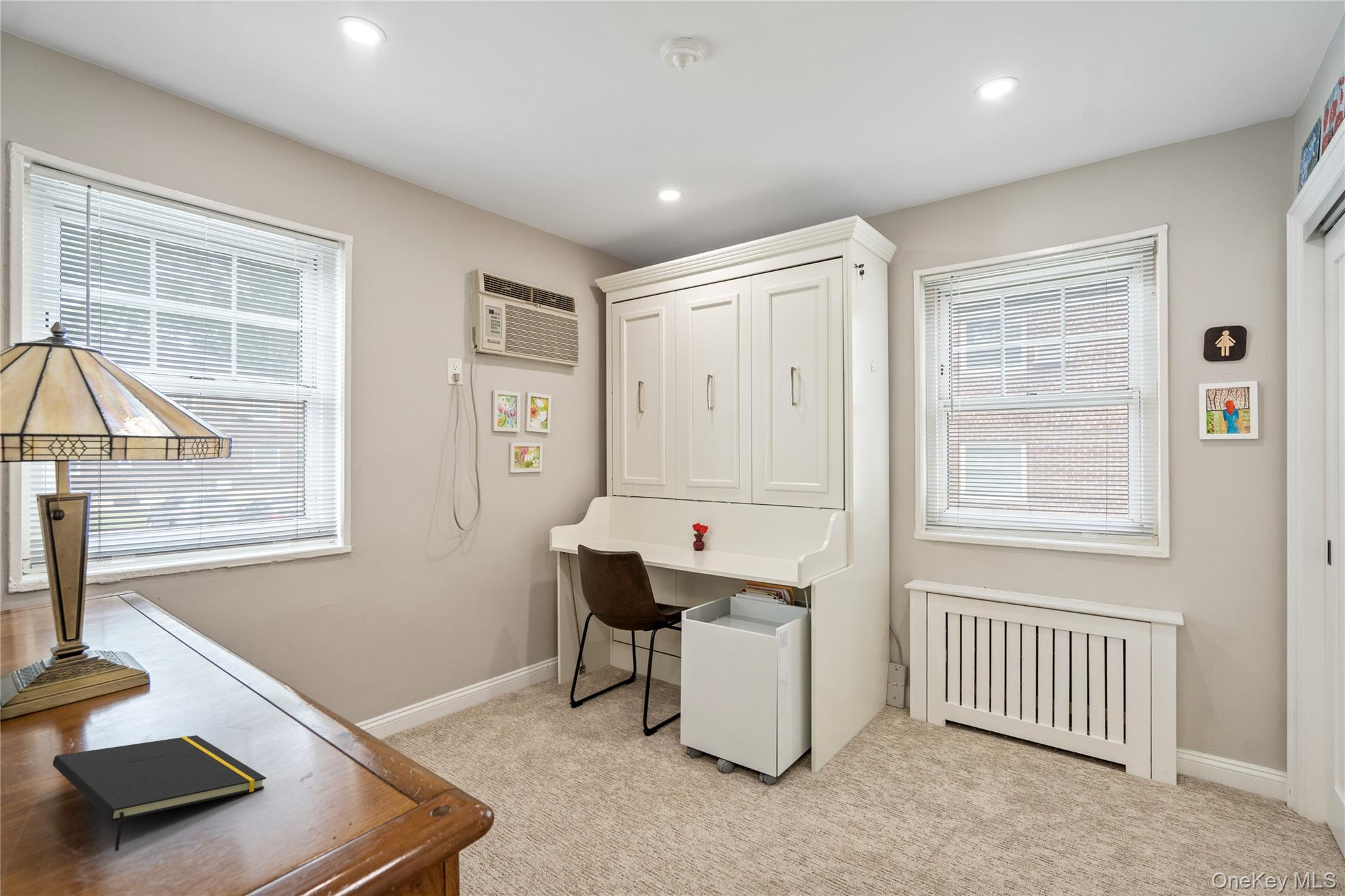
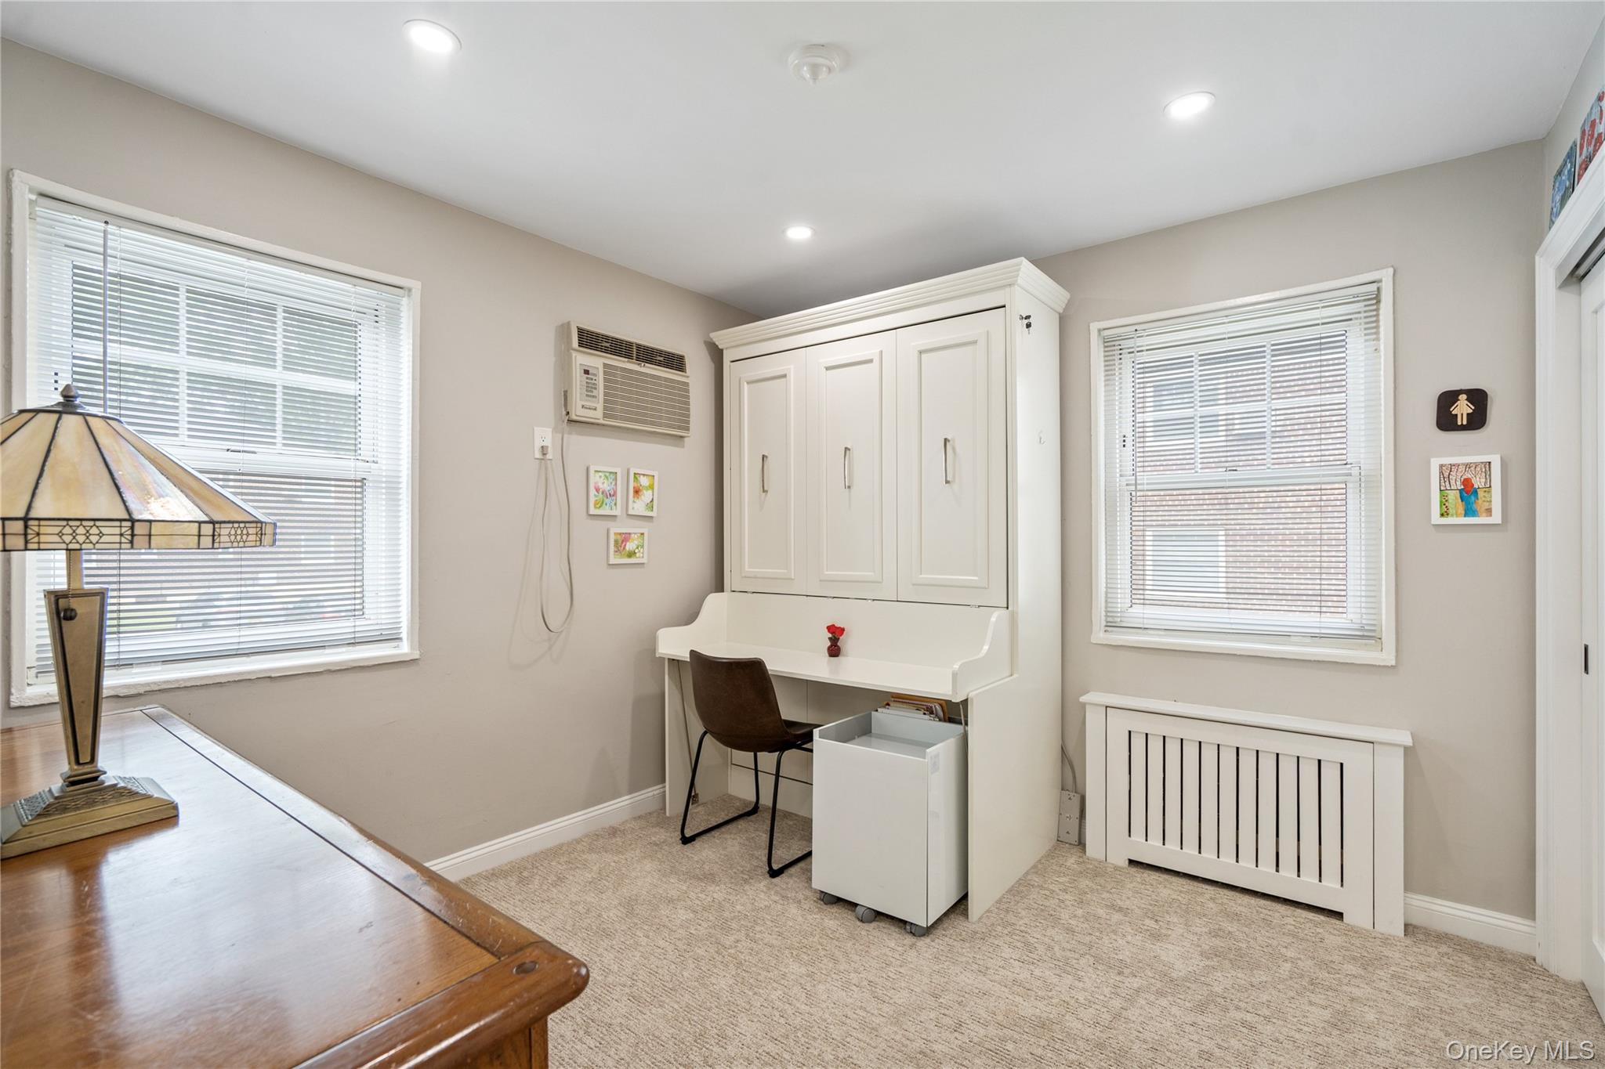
- notepad (160, 772)
